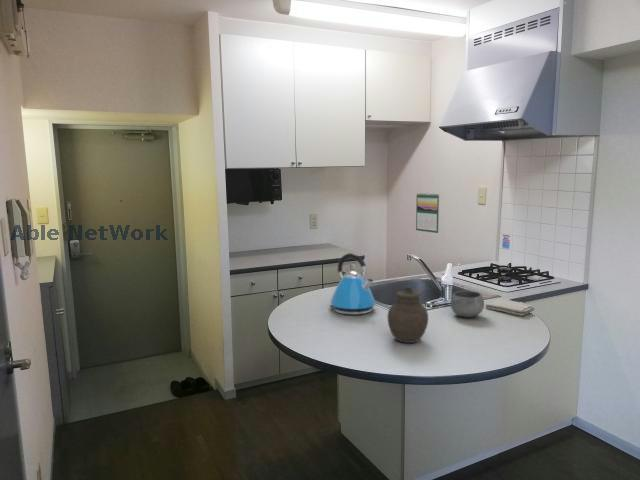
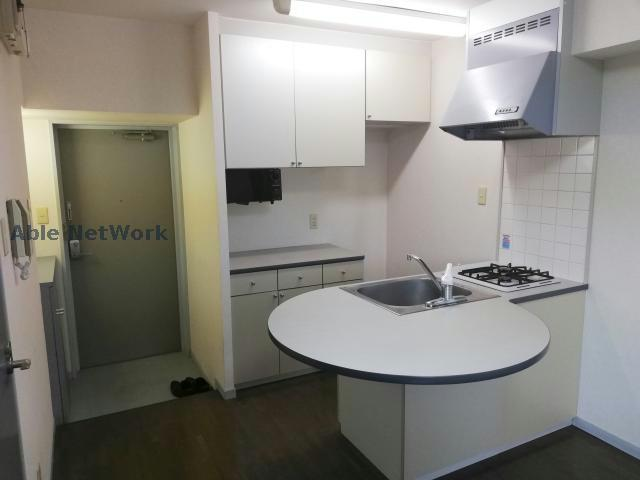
- kettle (351, 281)
- calendar (427, 212)
- bowl (466, 304)
- washcloth (509, 306)
- jar (407, 313)
